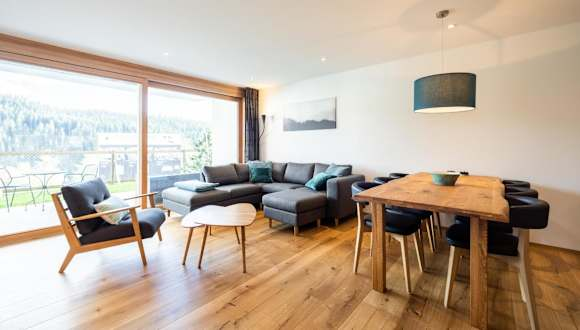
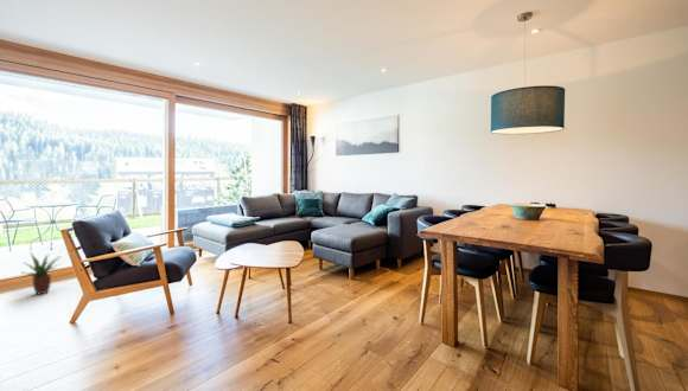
+ potted plant (39, 273)
